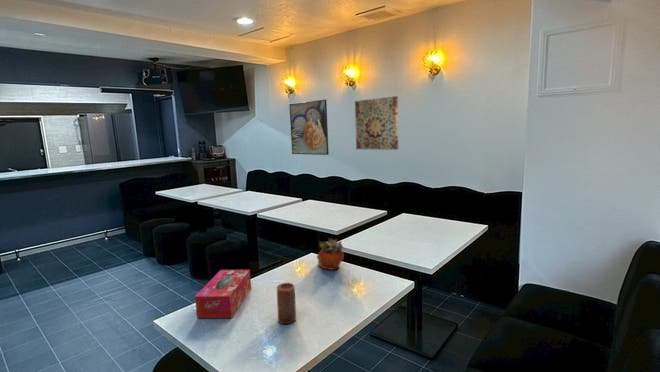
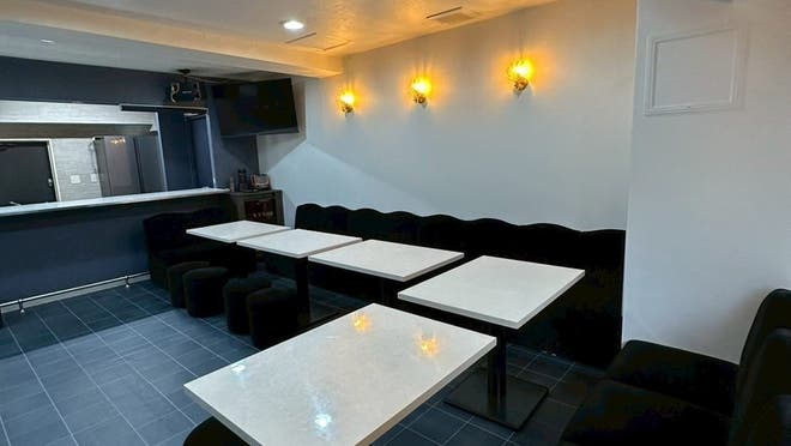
- wall art (375, 124)
- tissue box (225, 291)
- succulent planter (328, 252)
- candle (286, 302)
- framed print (308, 128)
